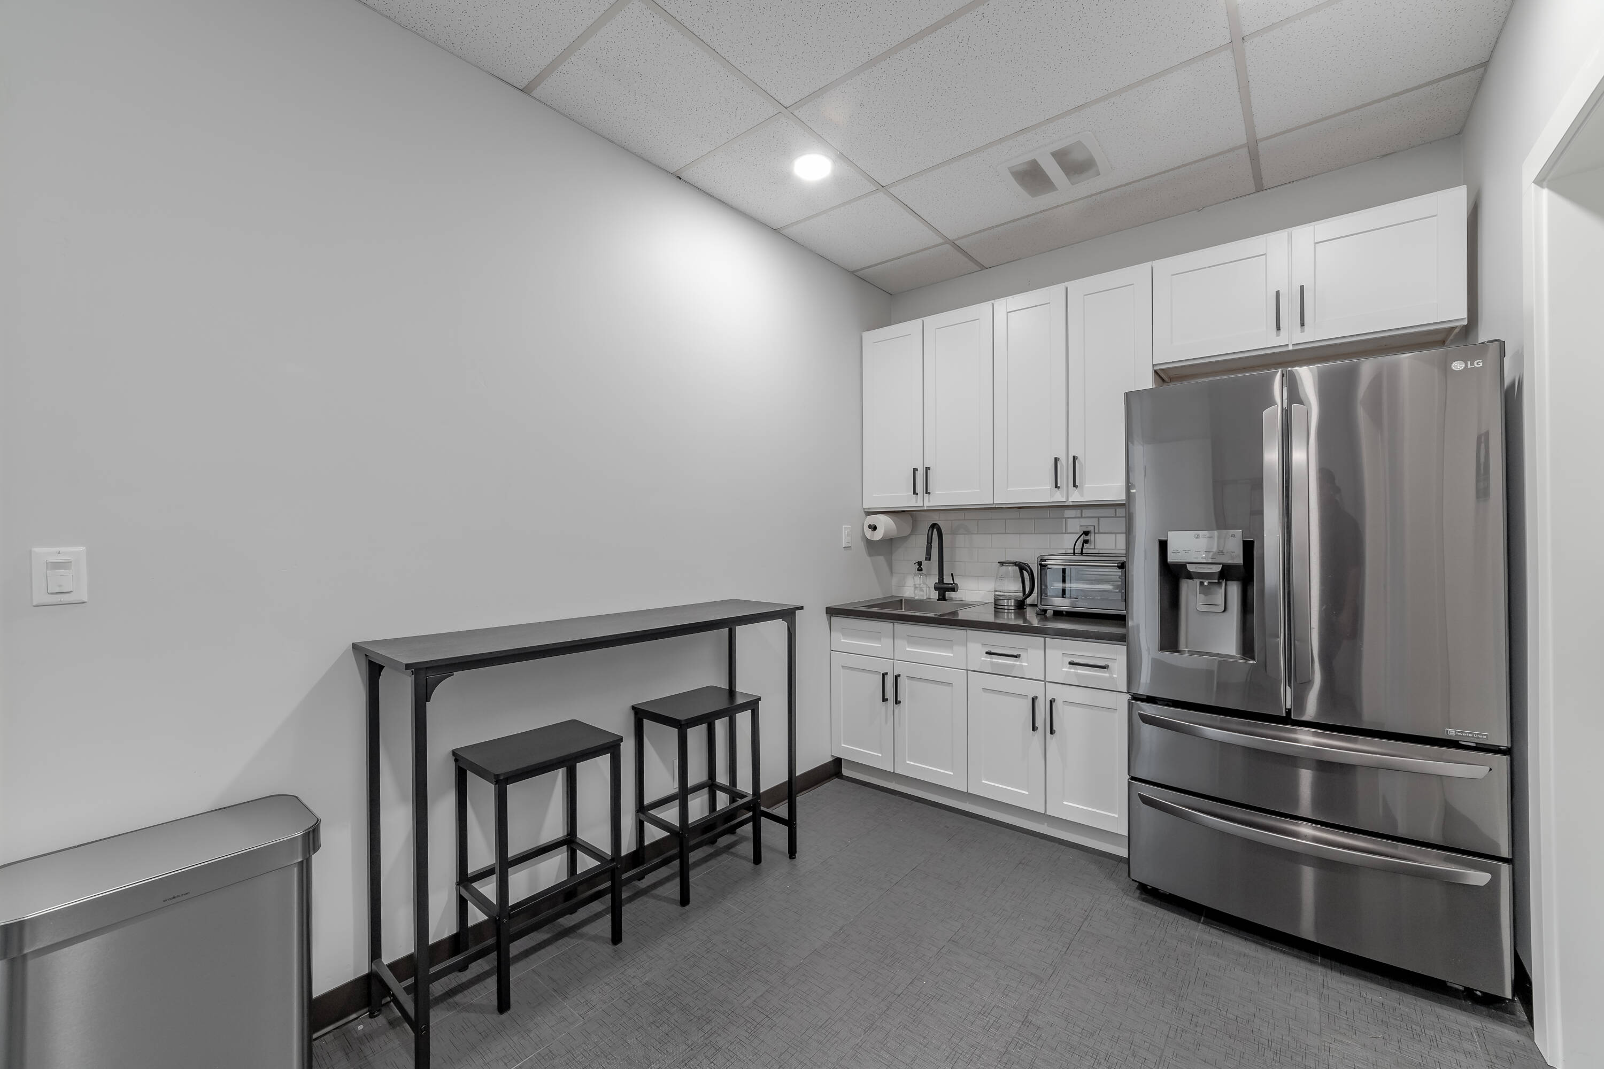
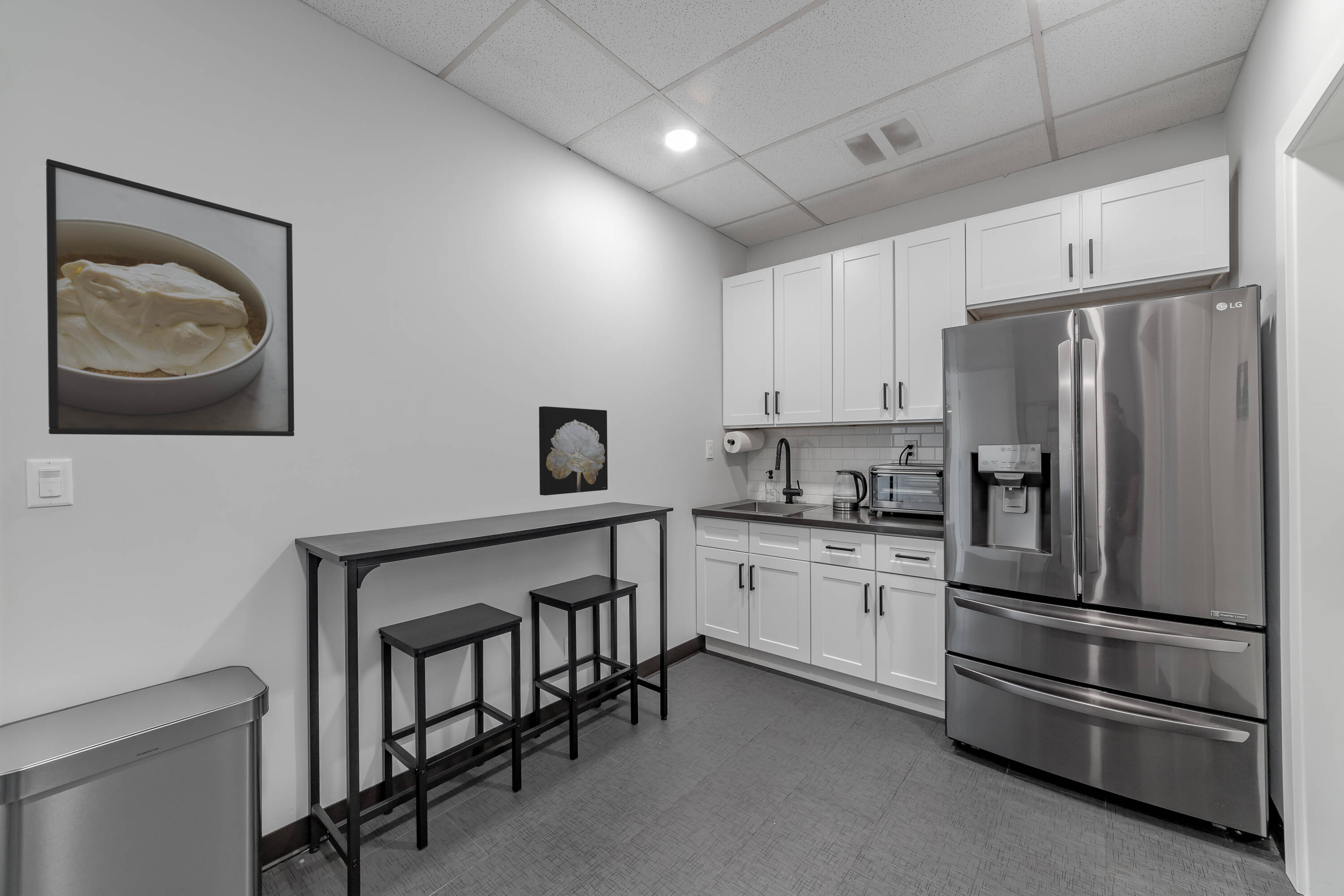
+ wall art (575, 450)
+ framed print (185, 315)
